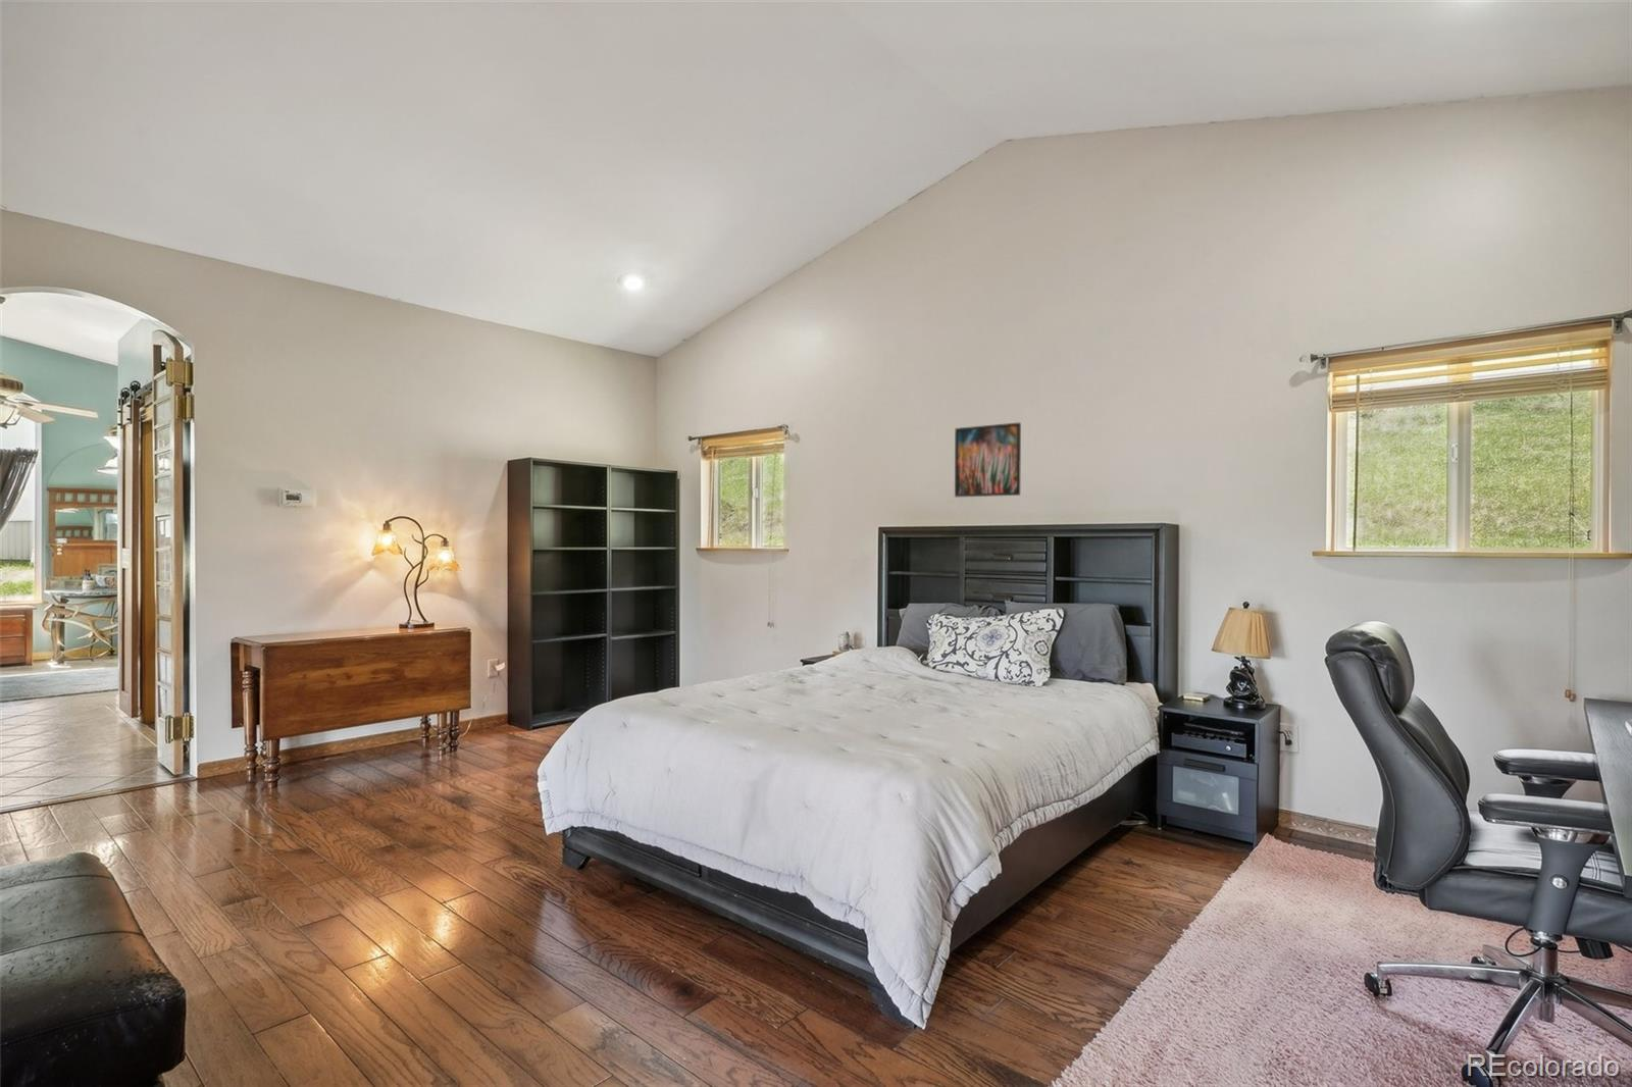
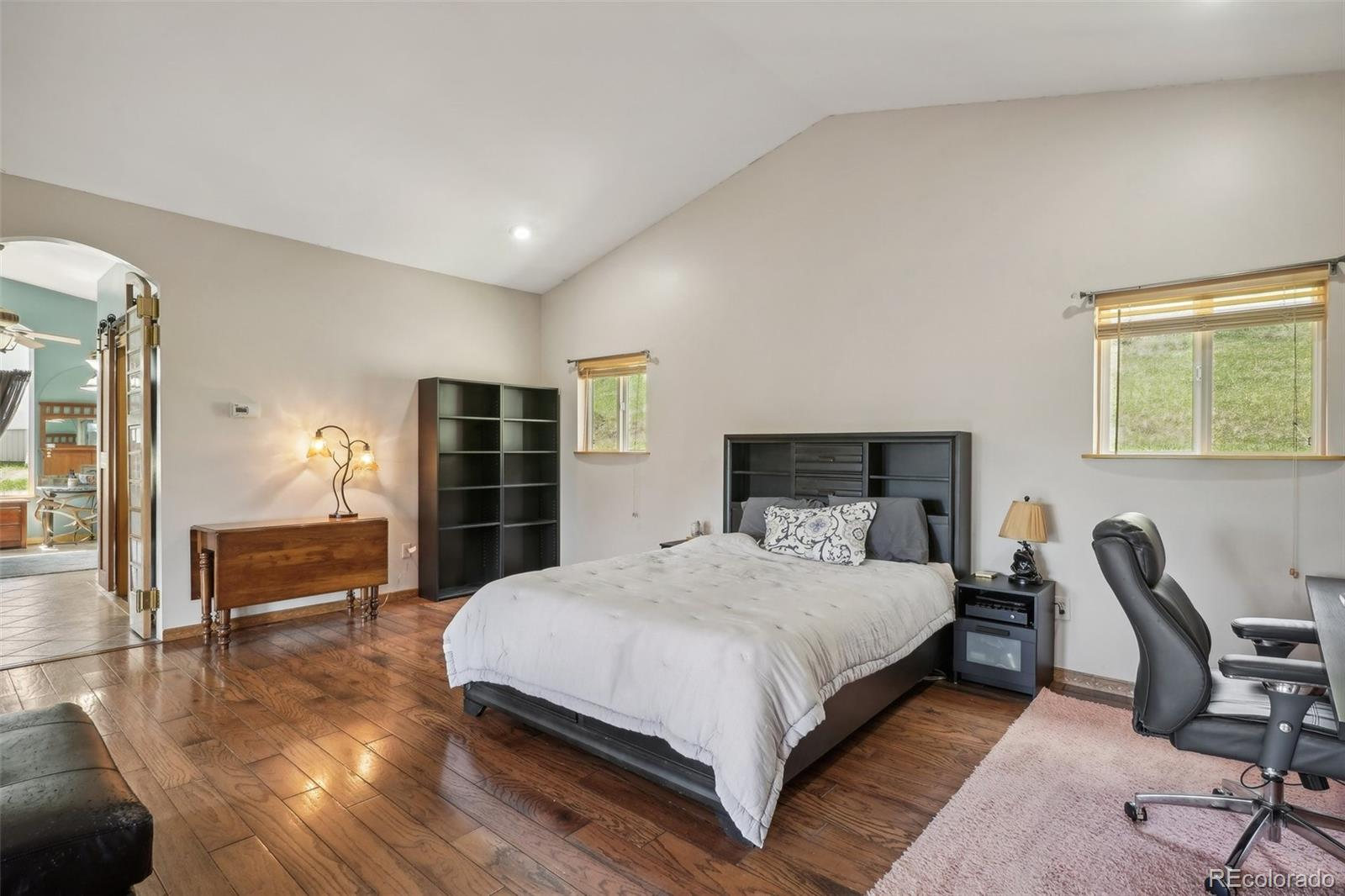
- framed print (986, 461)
